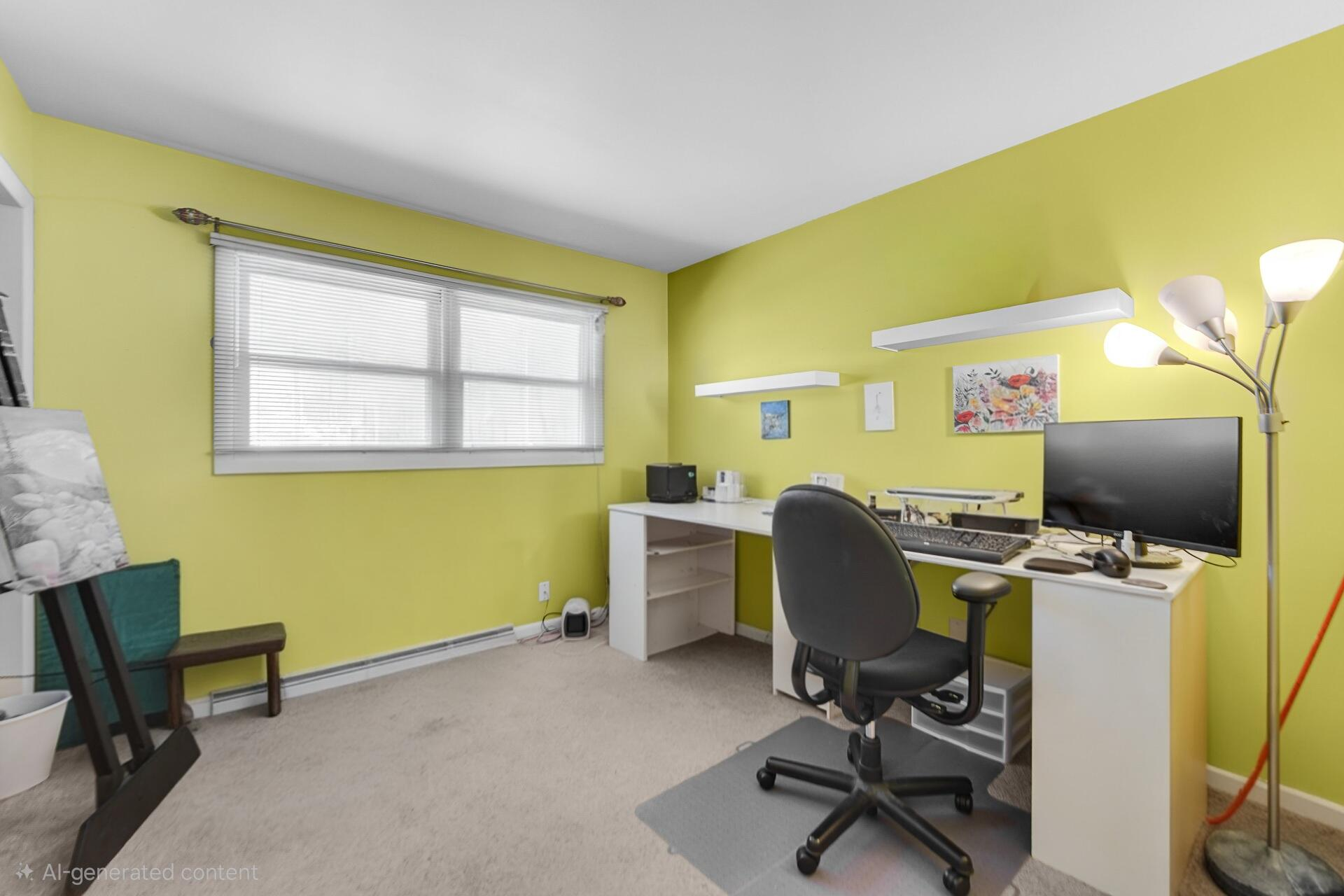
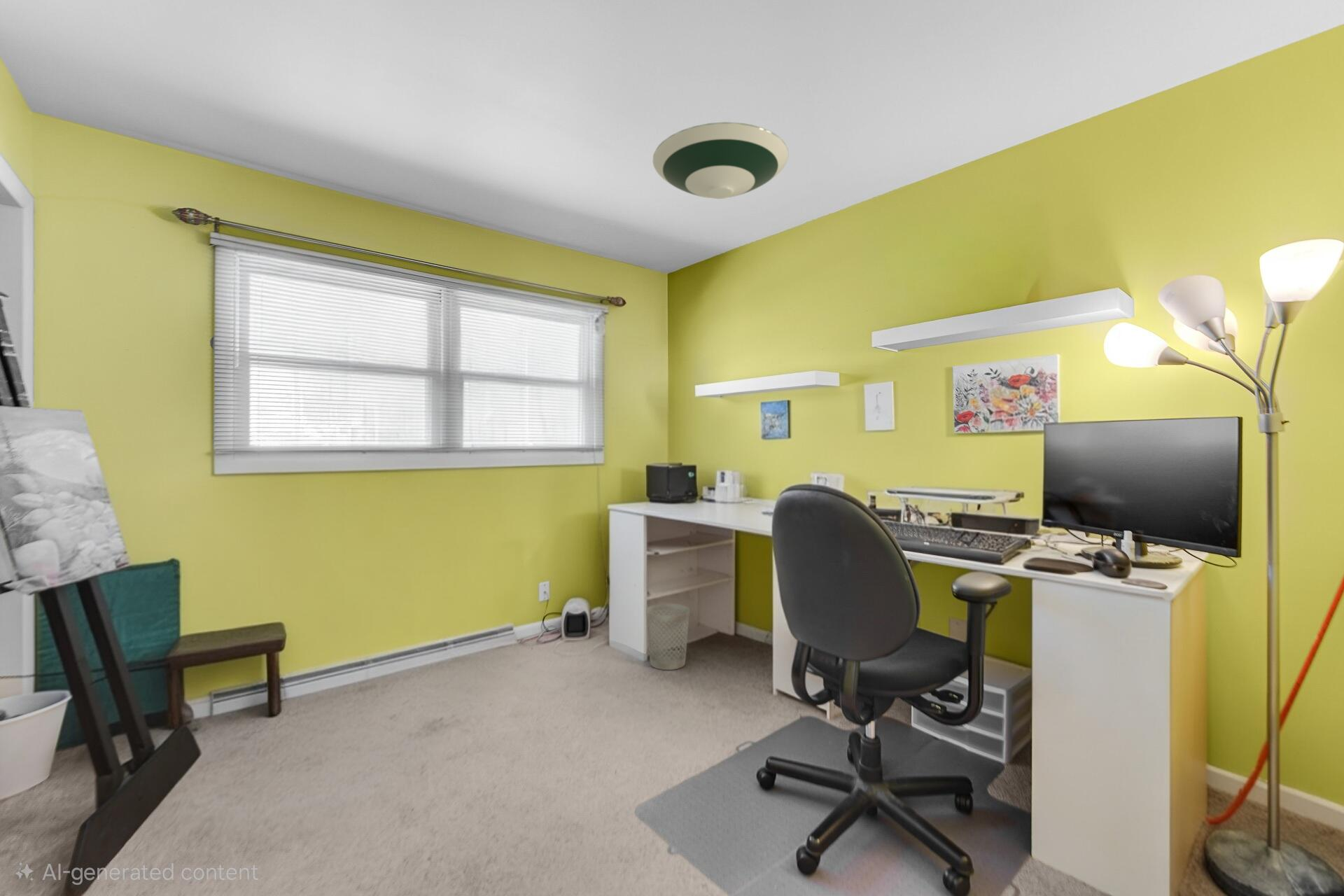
+ wastebasket (667, 636)
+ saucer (720, 177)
